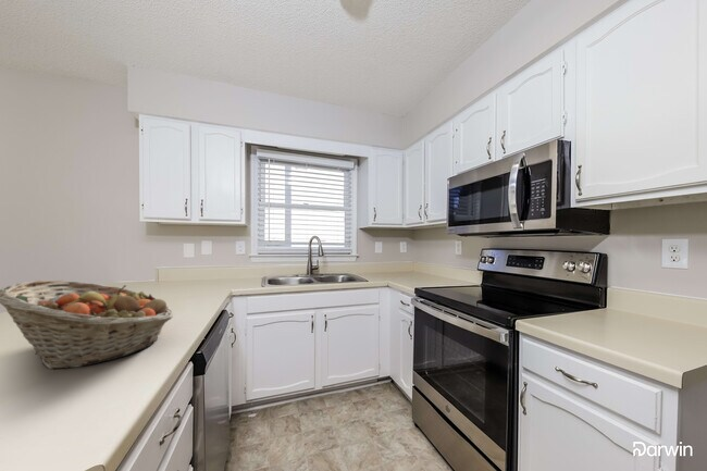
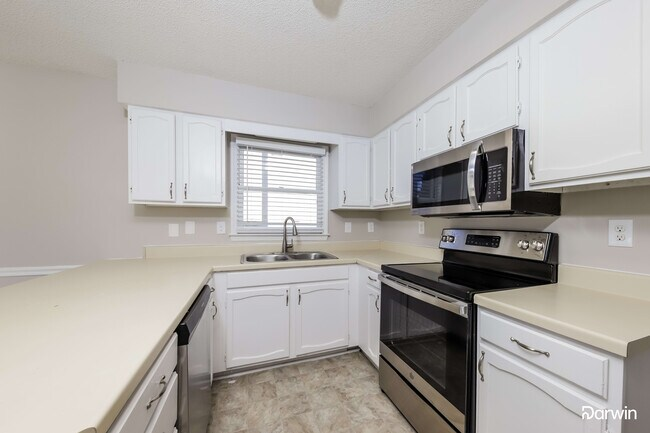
- fruit basket (98, 312)
